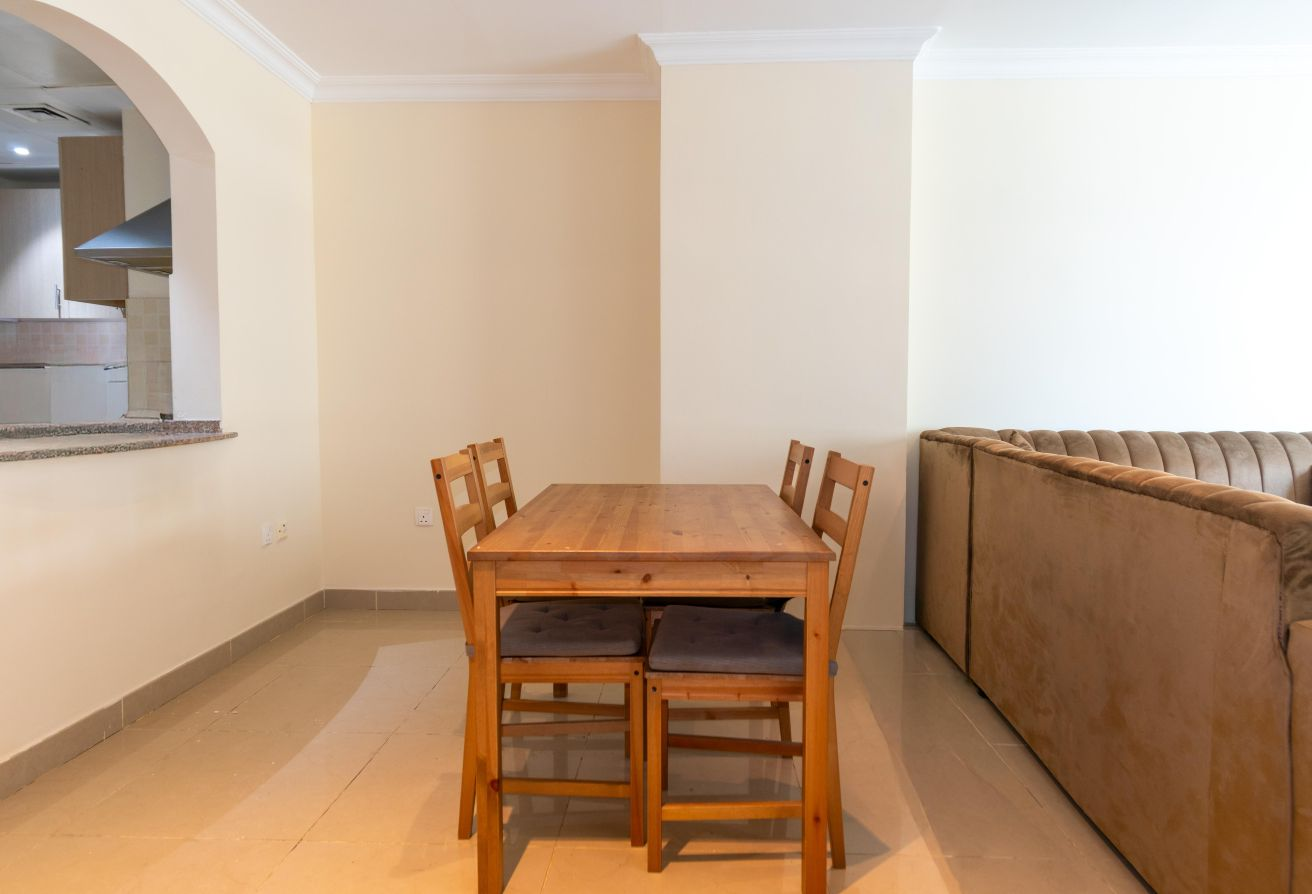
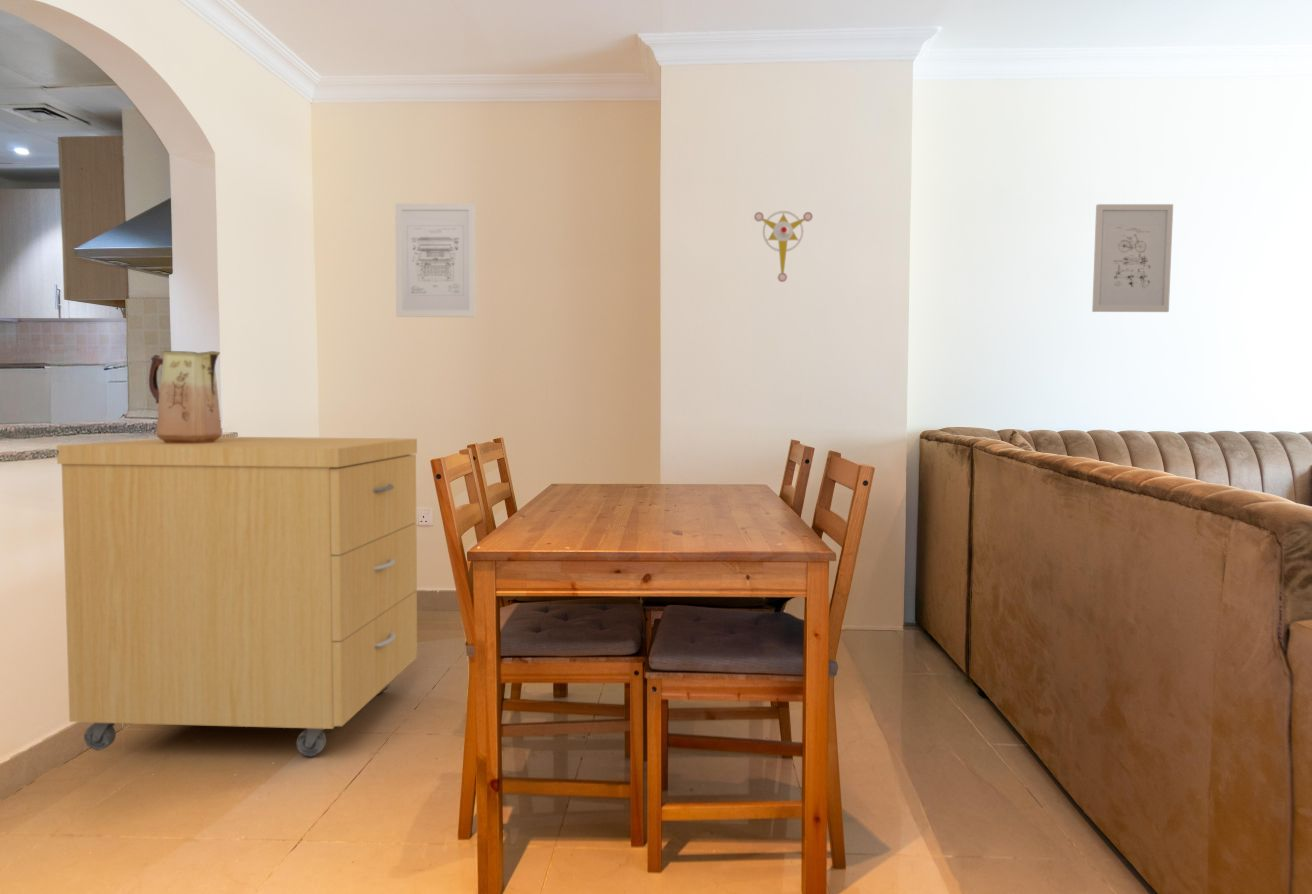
+ storage cabinet (264, 581)
+ wall art (1132, 258)
+ vase (185, 396)
+ wall ornament (783, 245)
+ wall art (435, 260)
